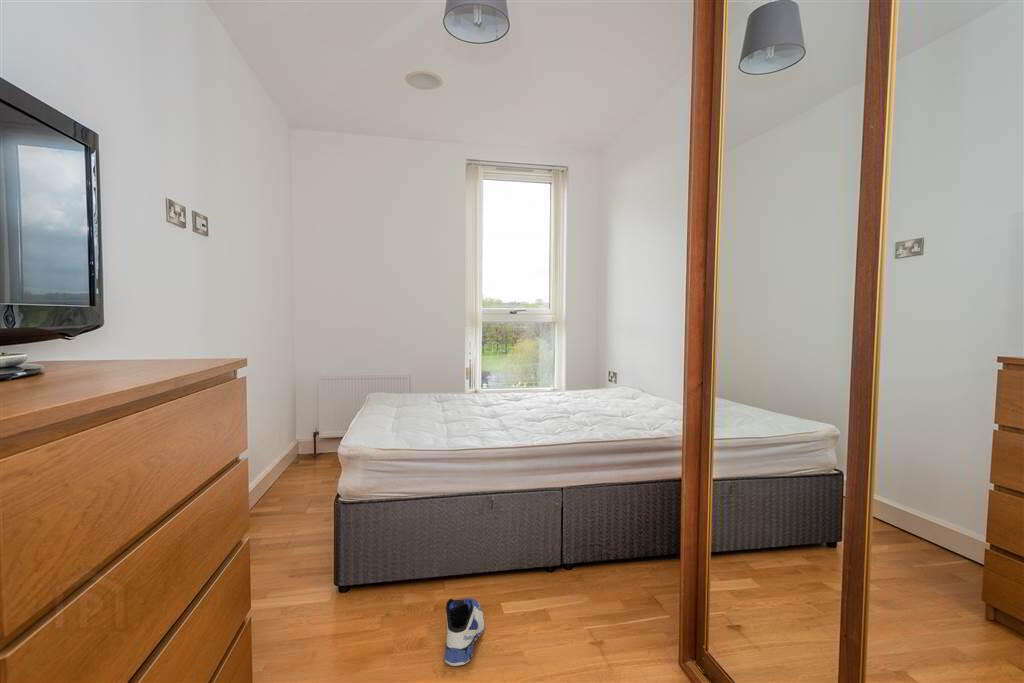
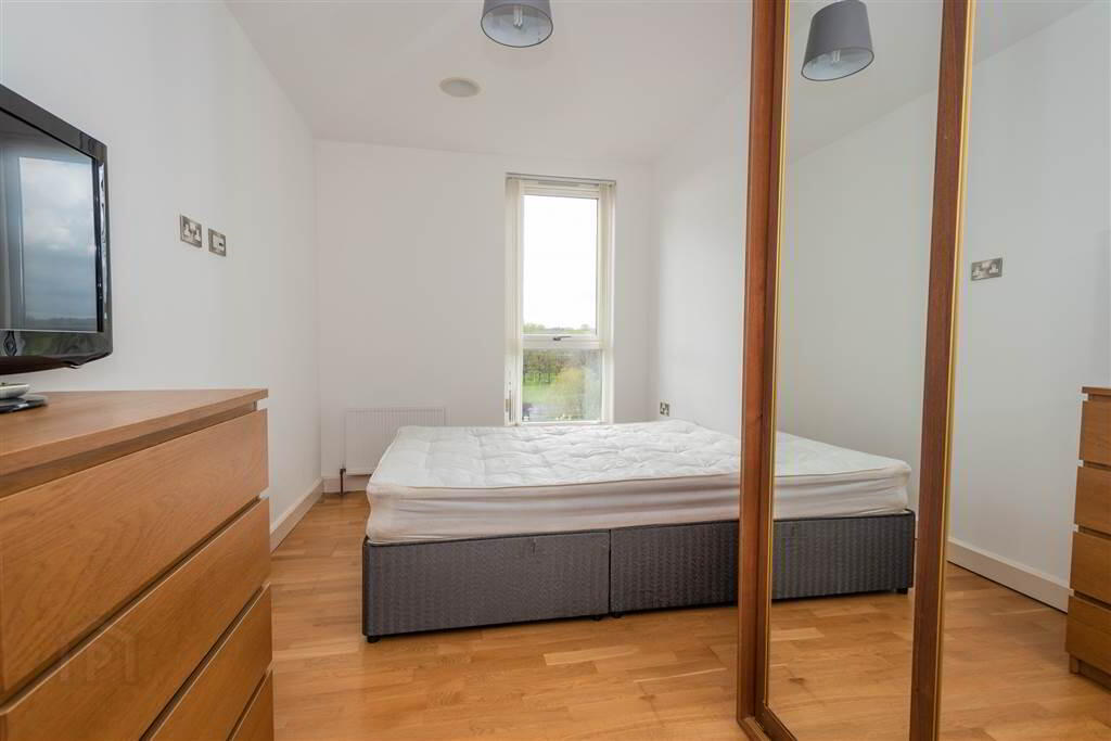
- sneaker (465, 615)
